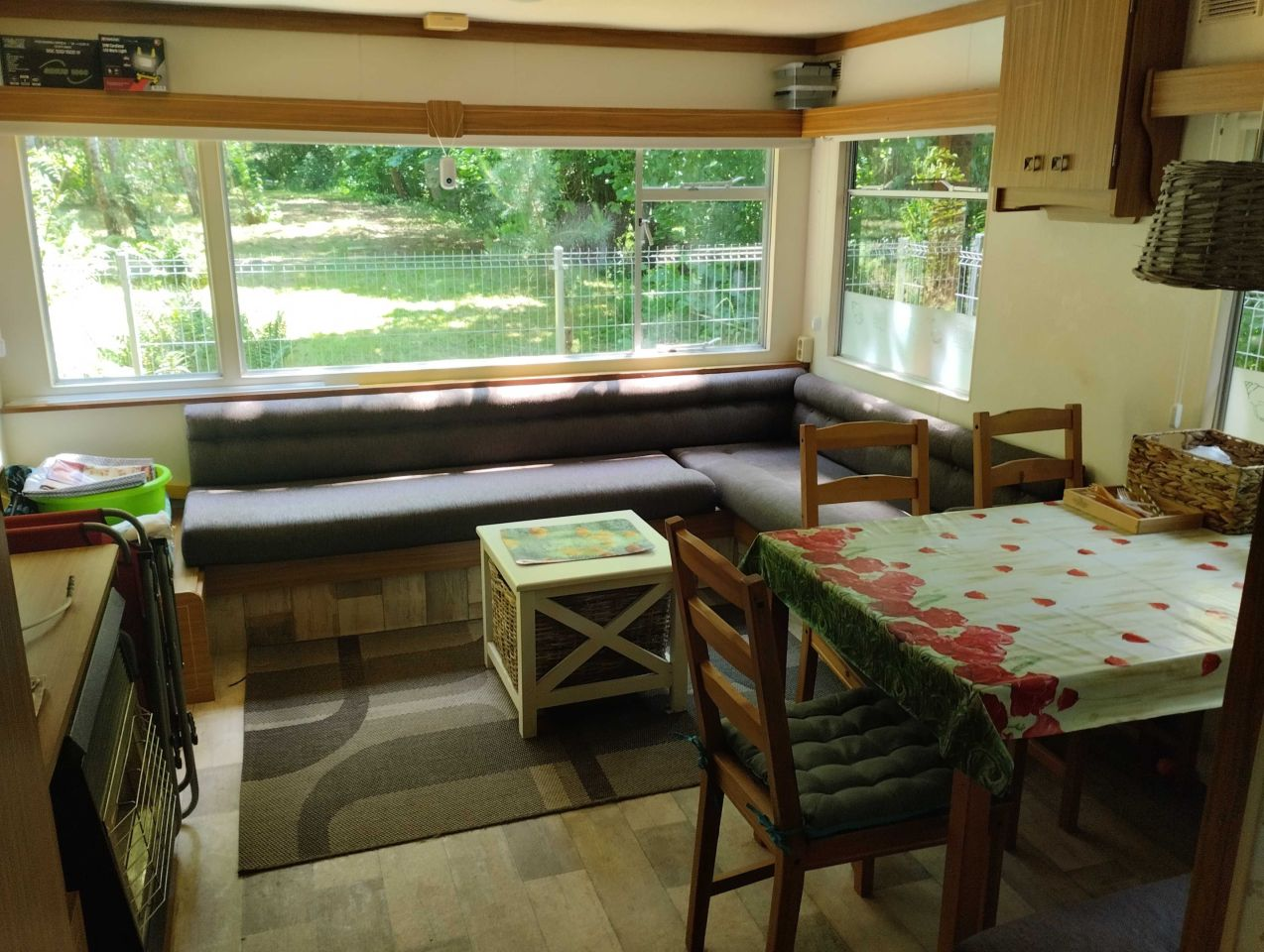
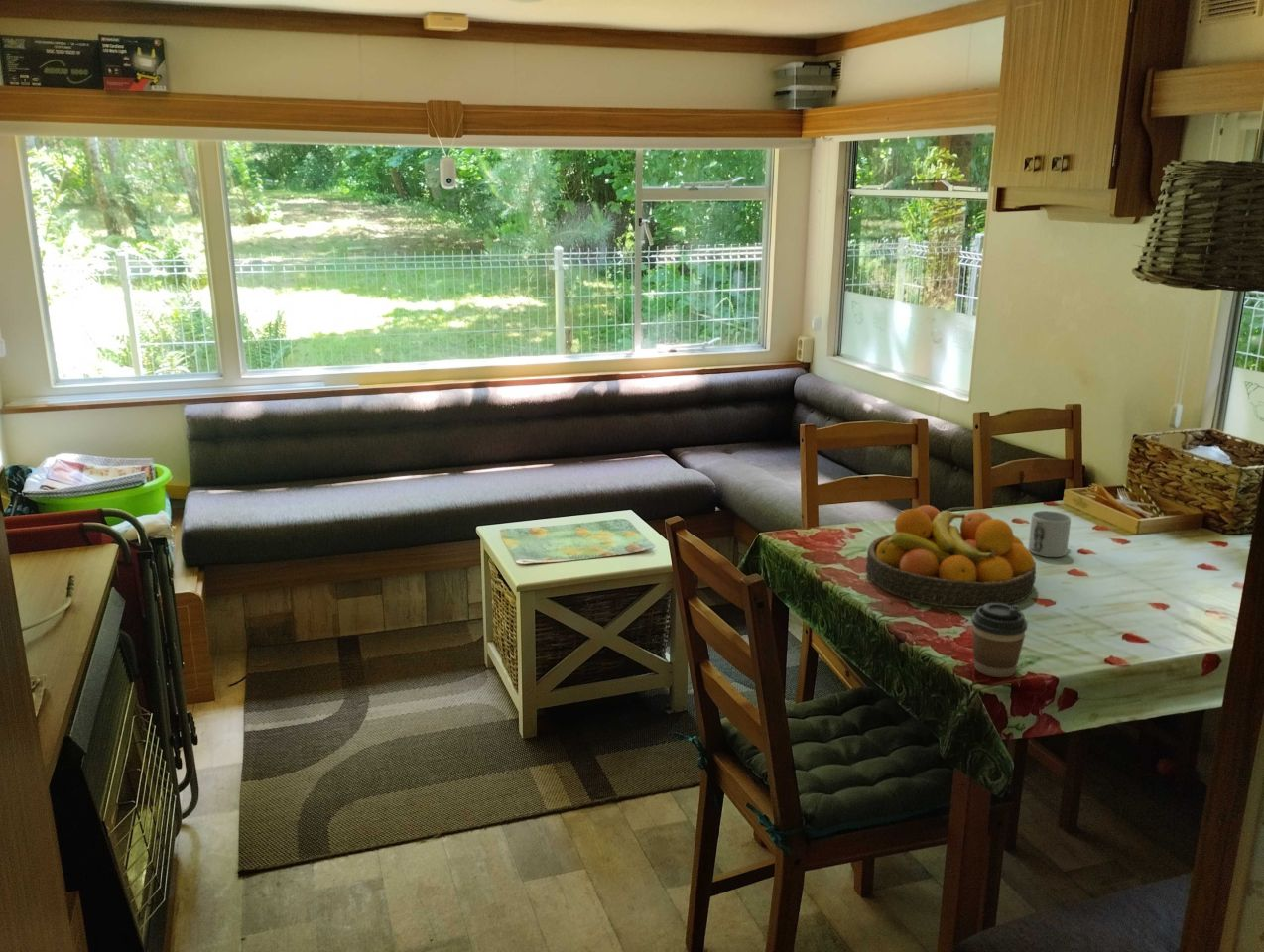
+ mug (1052, 533)
+ fruit bowl (950, 544)
+ coffee cup (997, 637)
